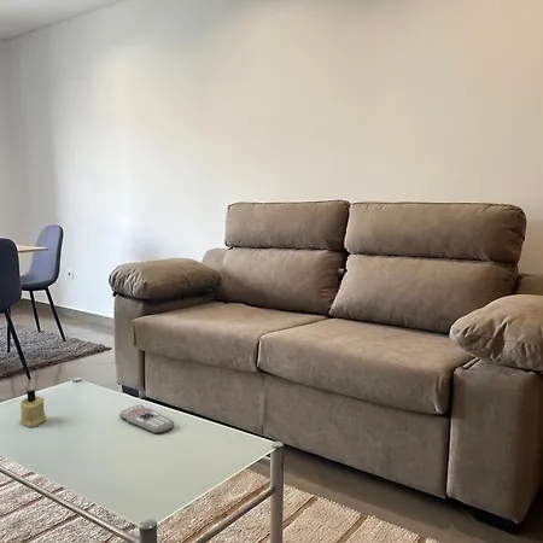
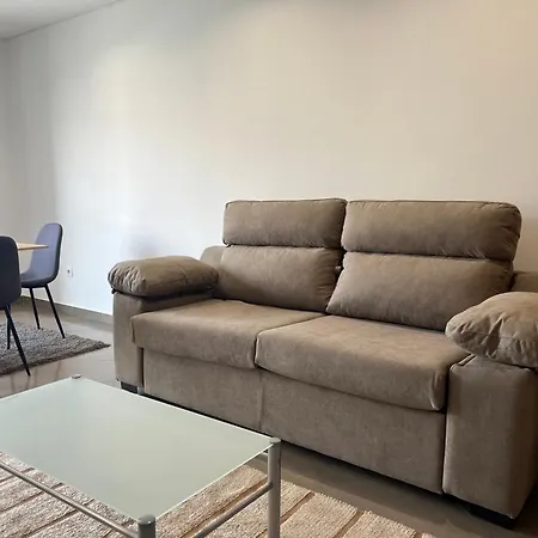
- candle (31, 407)
- remote control (147, 419)
